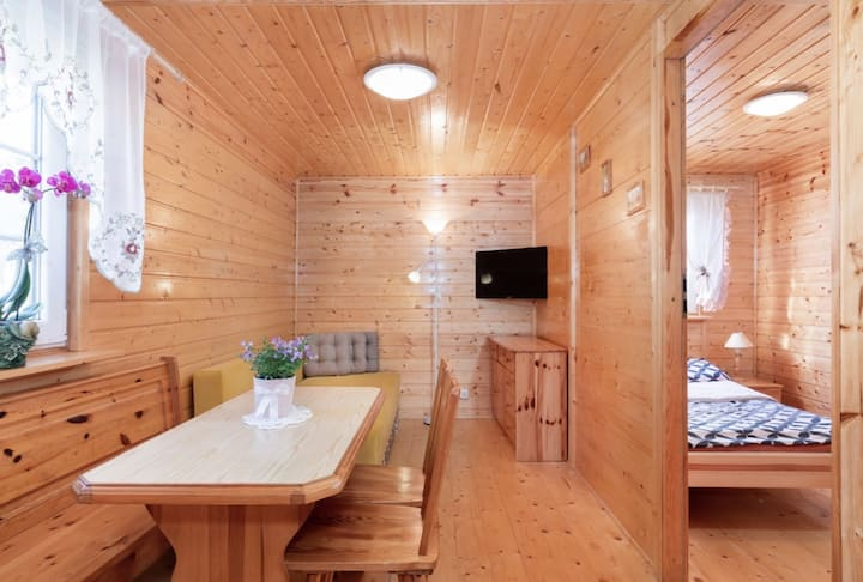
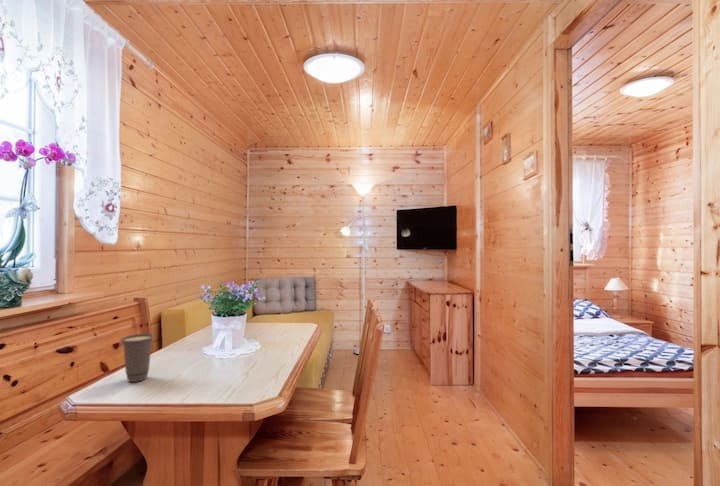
+ cup (137, 358)
